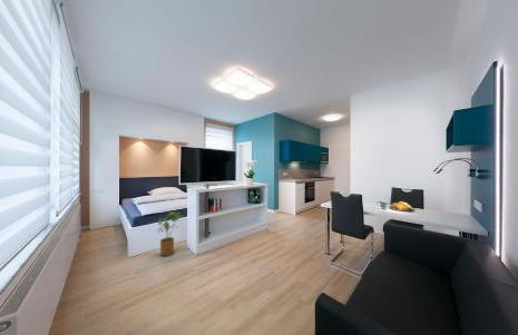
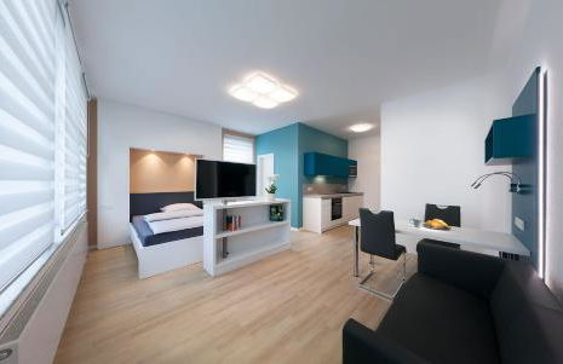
- house plant (166, 233)
